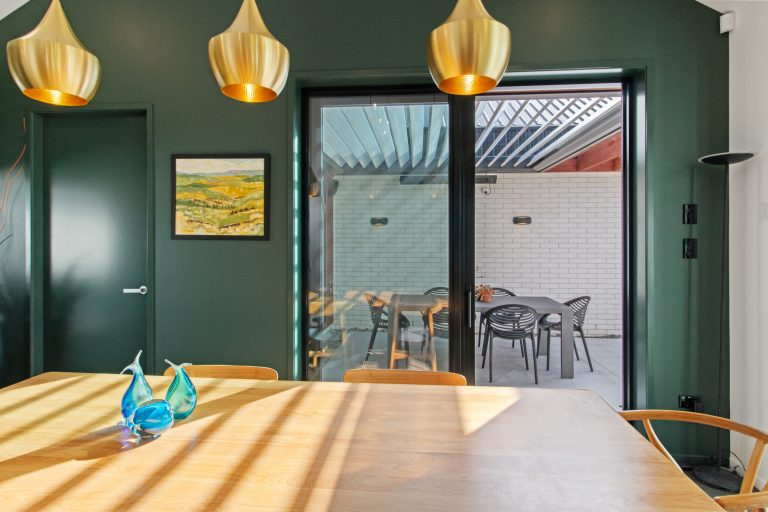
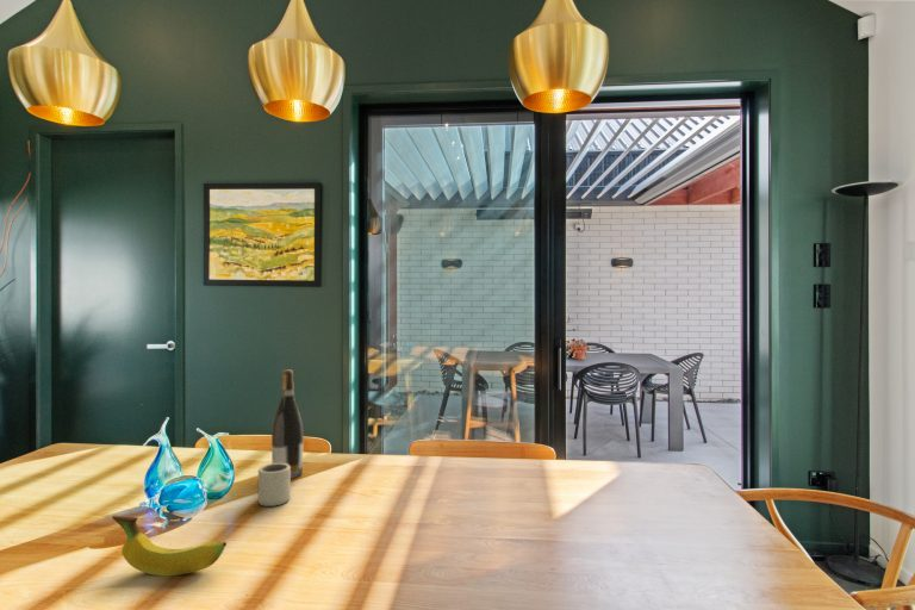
+ fruit (172, 549)
+ cup (276, 481)
+ wine bottle (287, 422)
